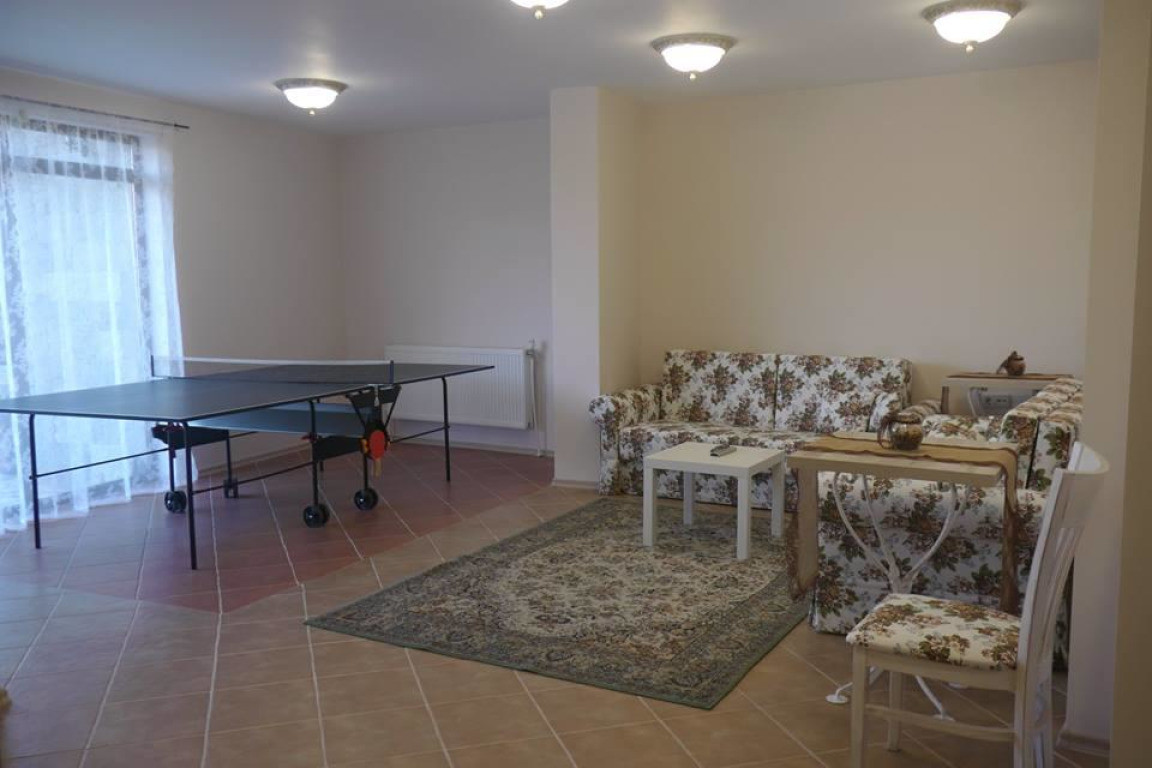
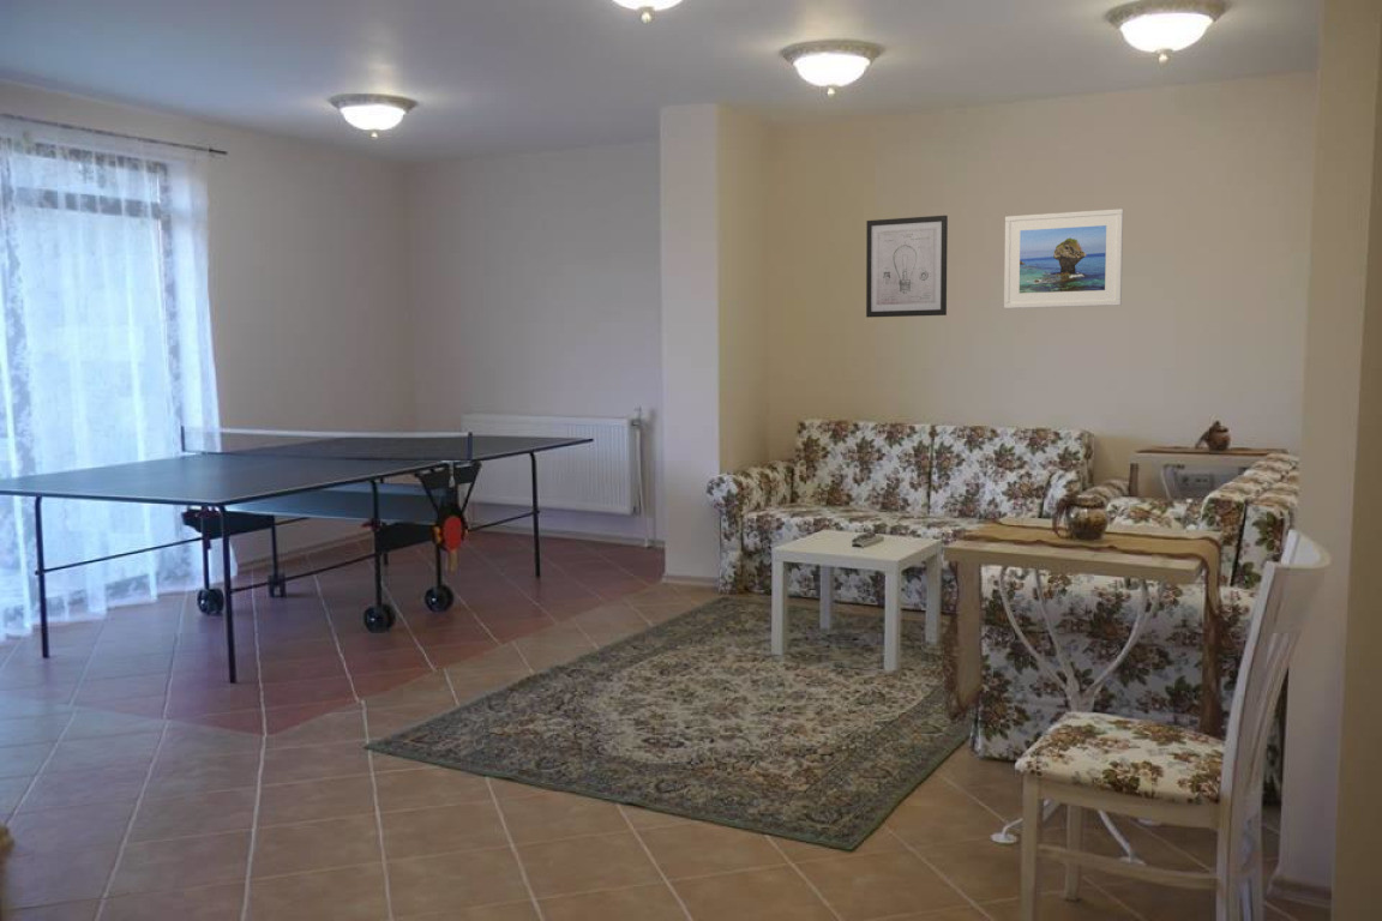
+ wall art (906, 266)
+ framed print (1062, 259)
